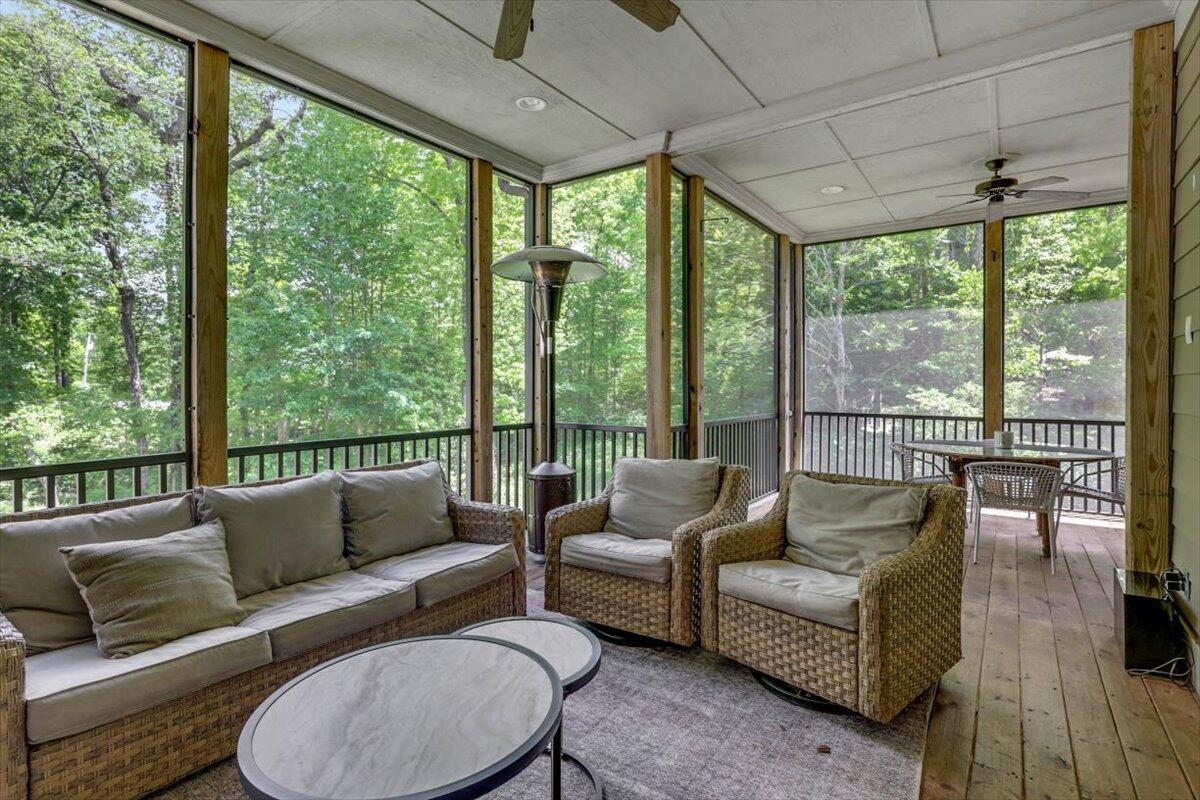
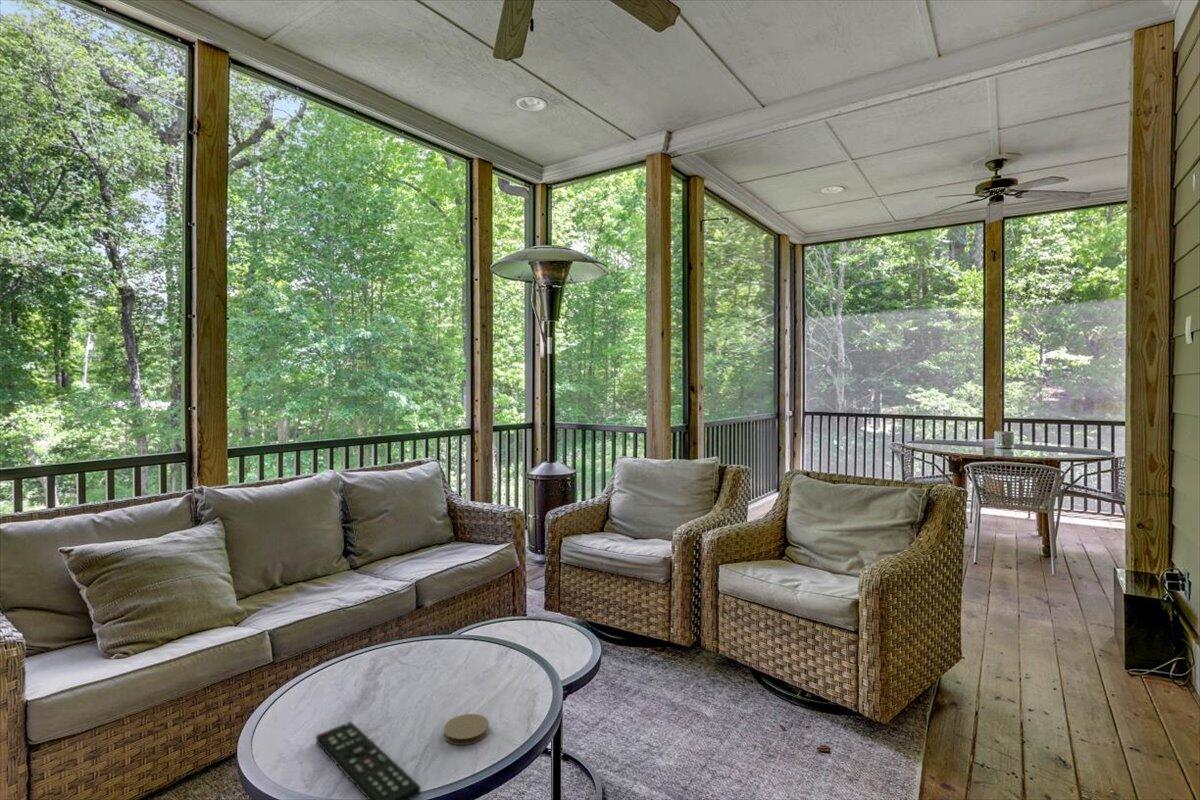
+ remote control (364, 761)
+ coaster (466, 728)
